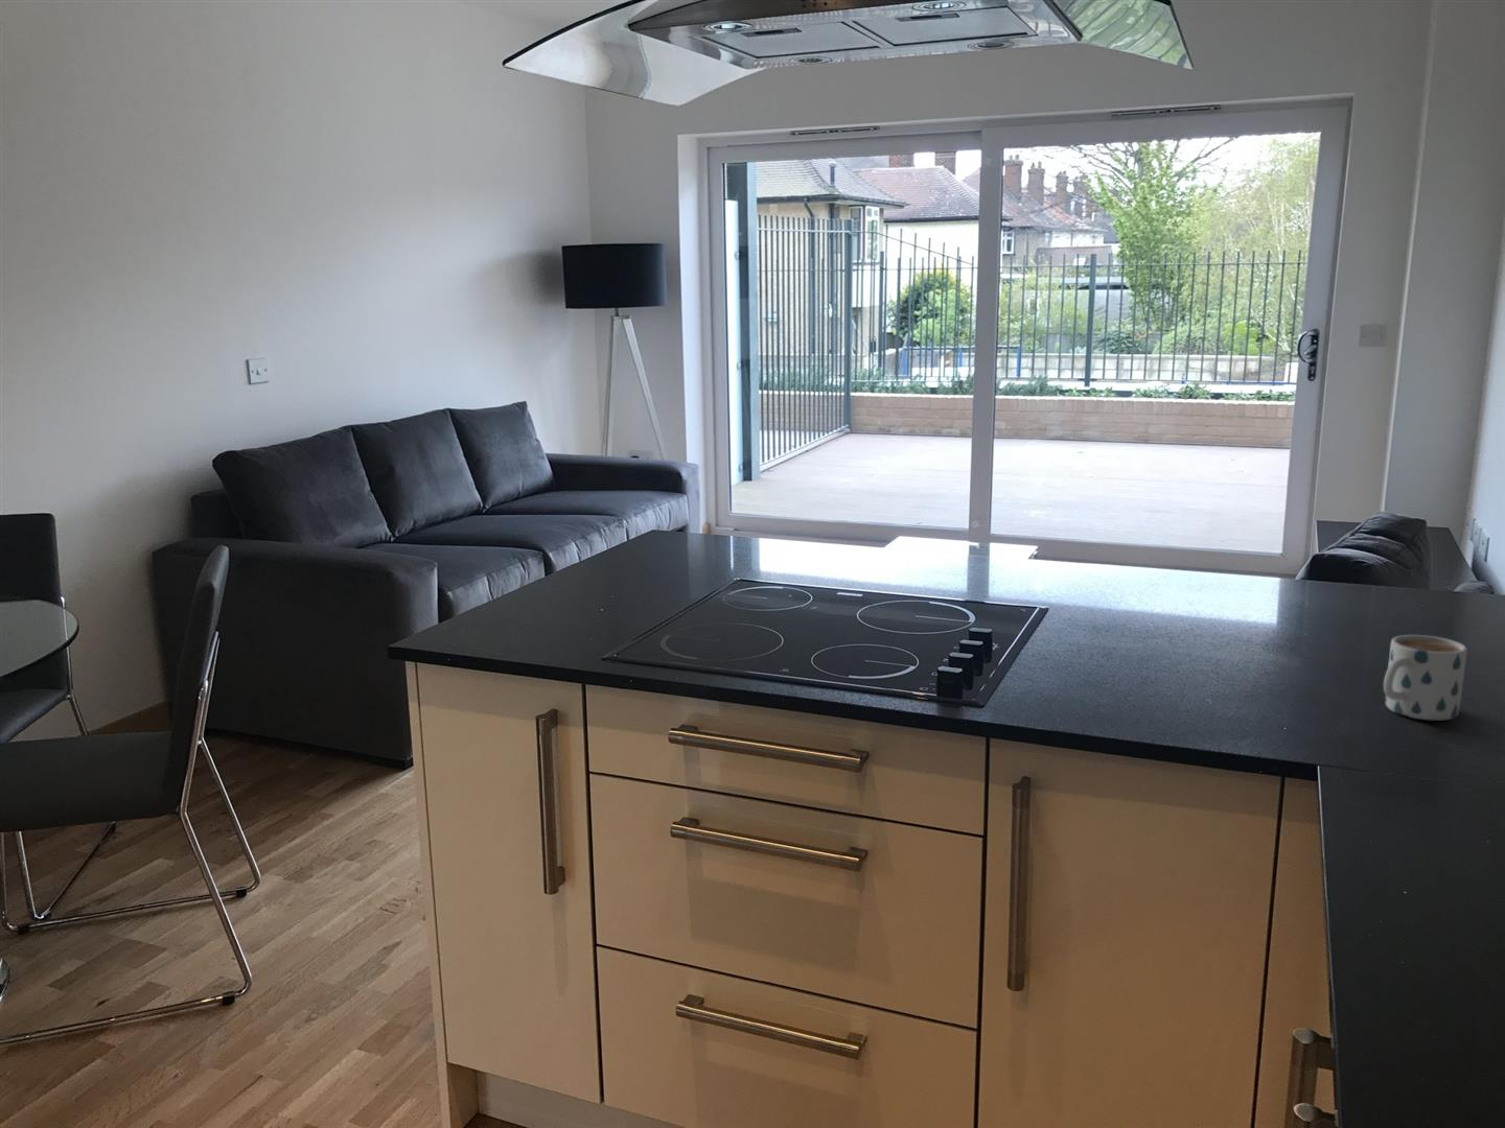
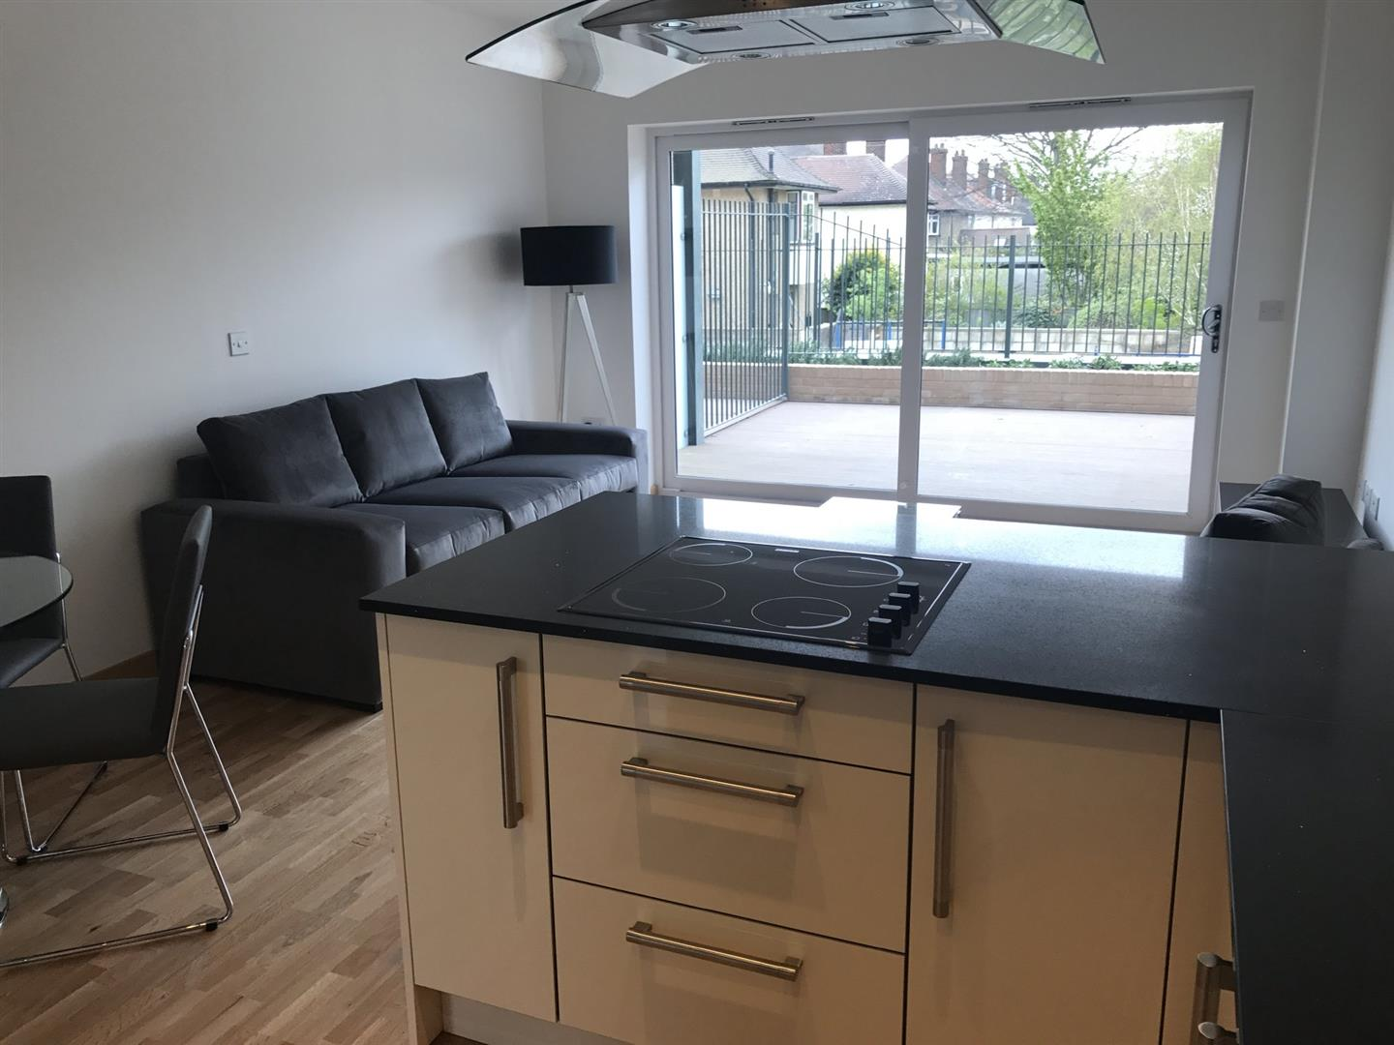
- mug (1416, 679)
